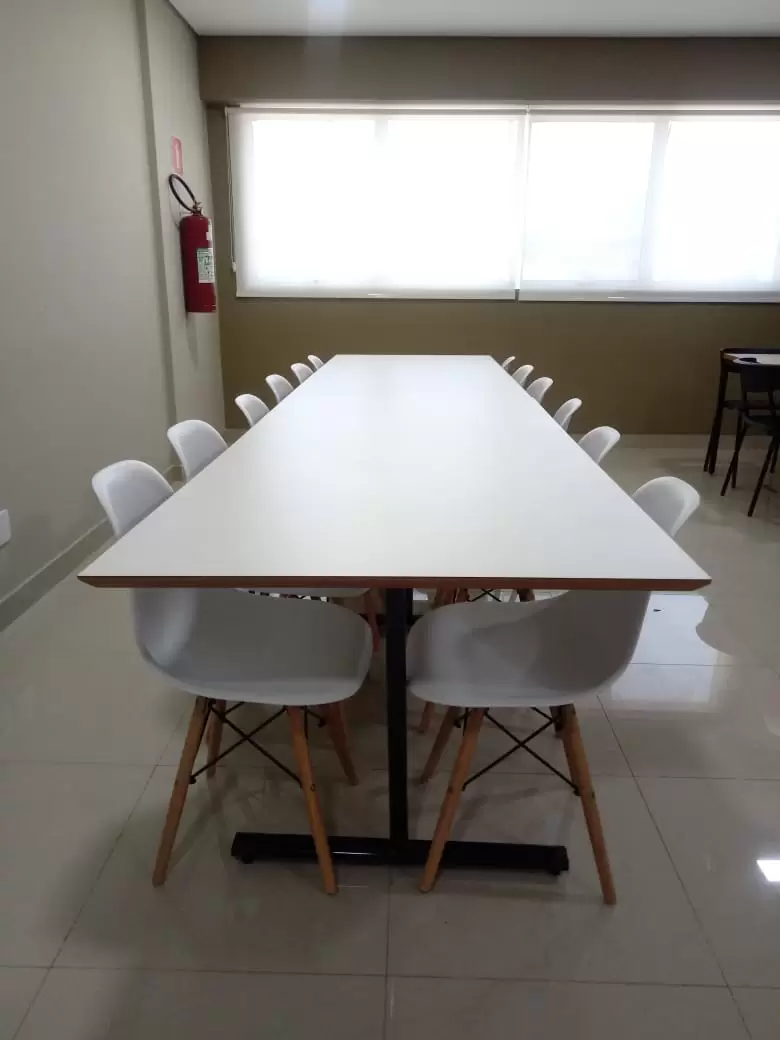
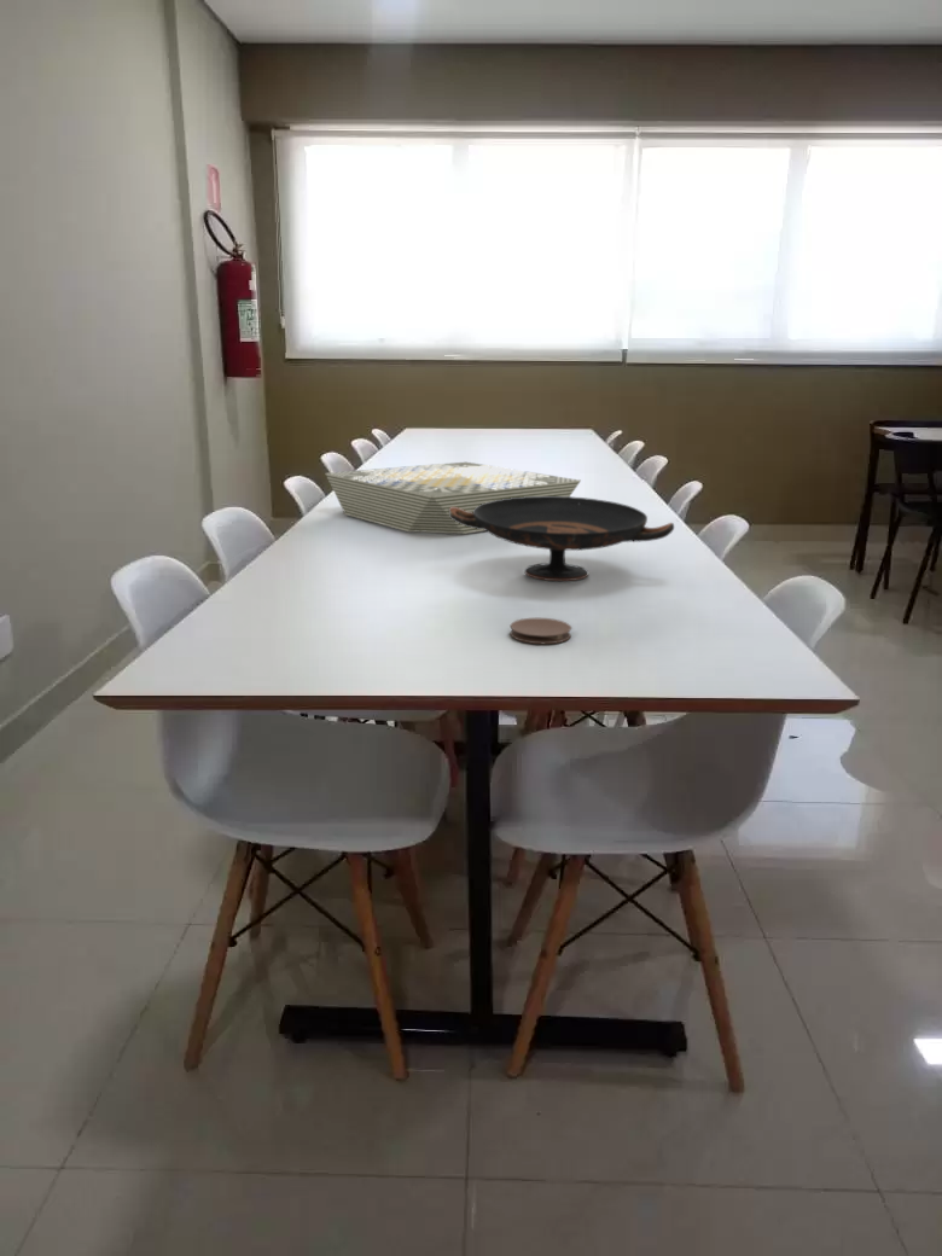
+ coaster (540, 630)
+ board game (450, 494)
+ decorative bowl (557, 542)
